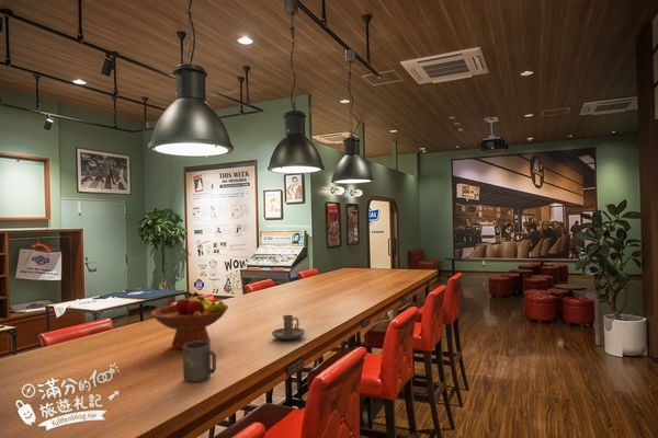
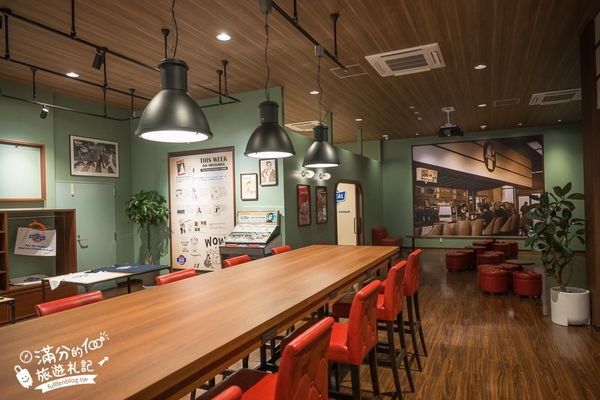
- fruit bowl (191, 320)
- candle holder (290, 325)
- mug (201, 361)
